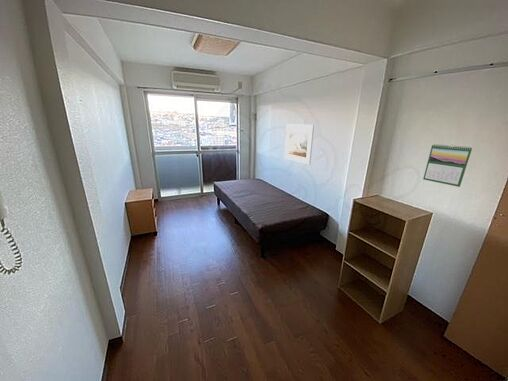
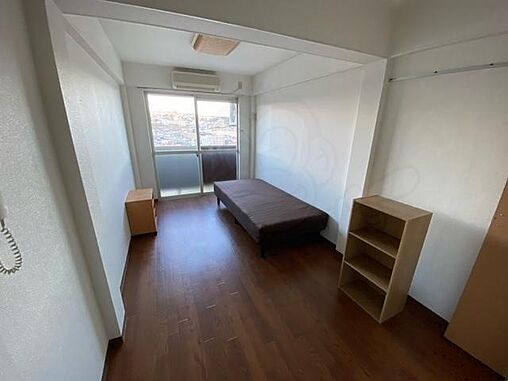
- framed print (297, 143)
- calendar (445, 164)
